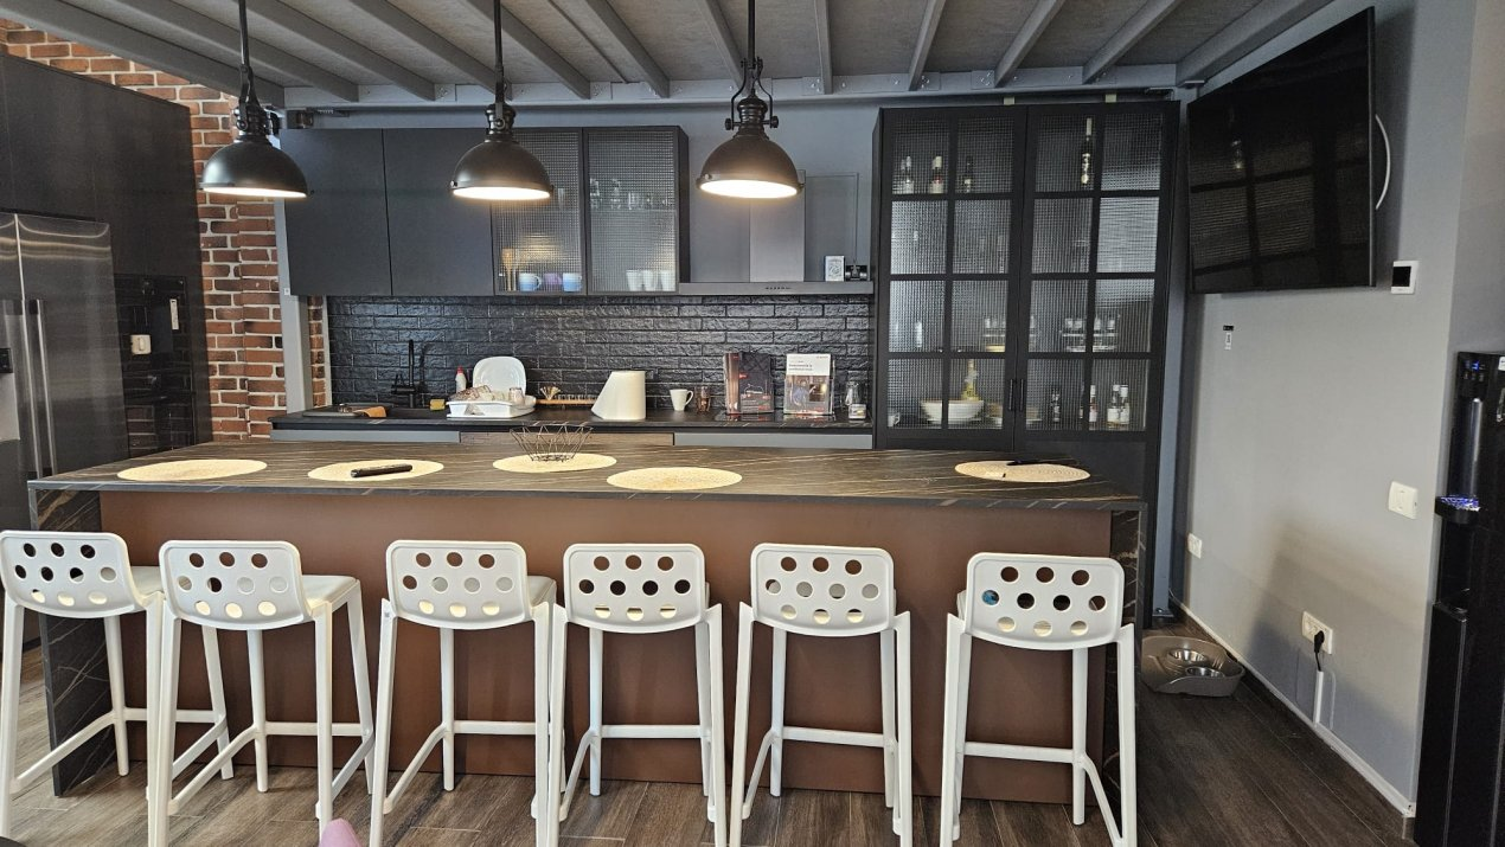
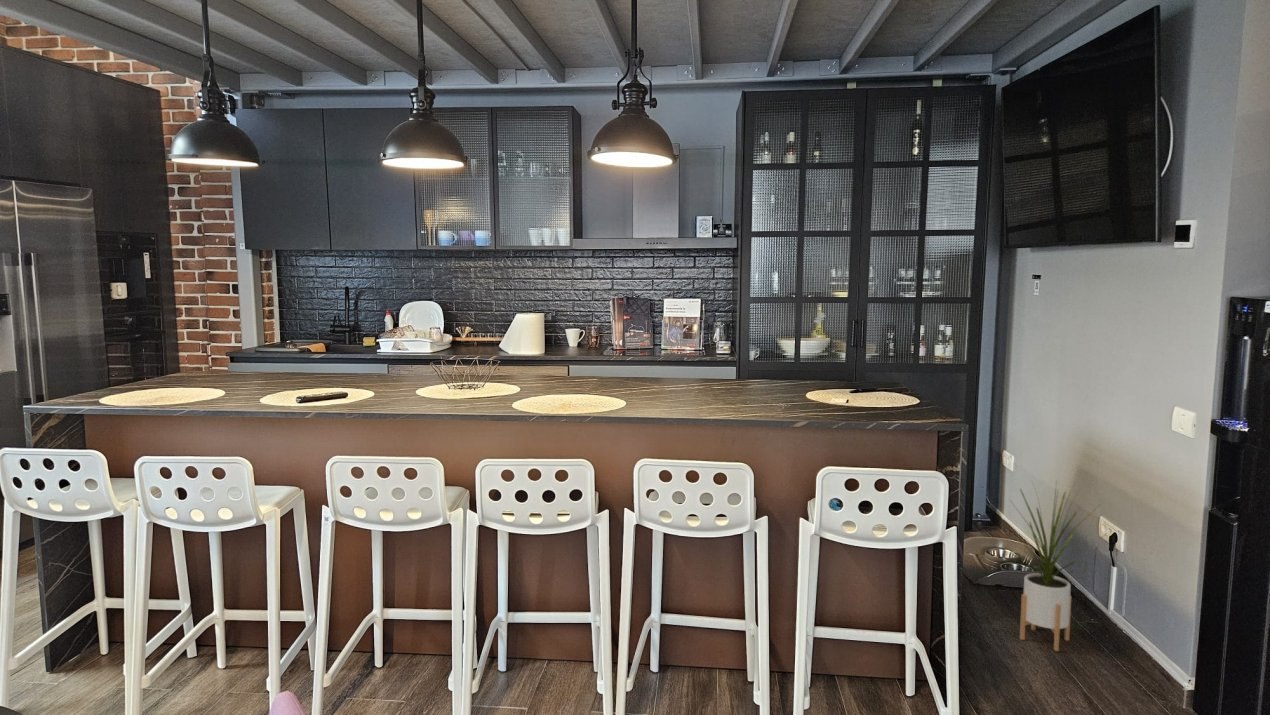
+ house plant (1045, 561)
